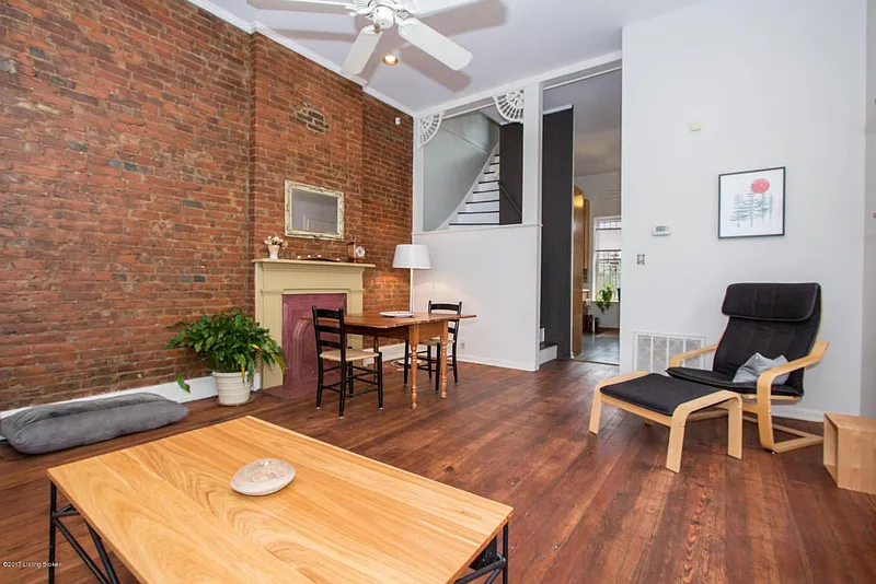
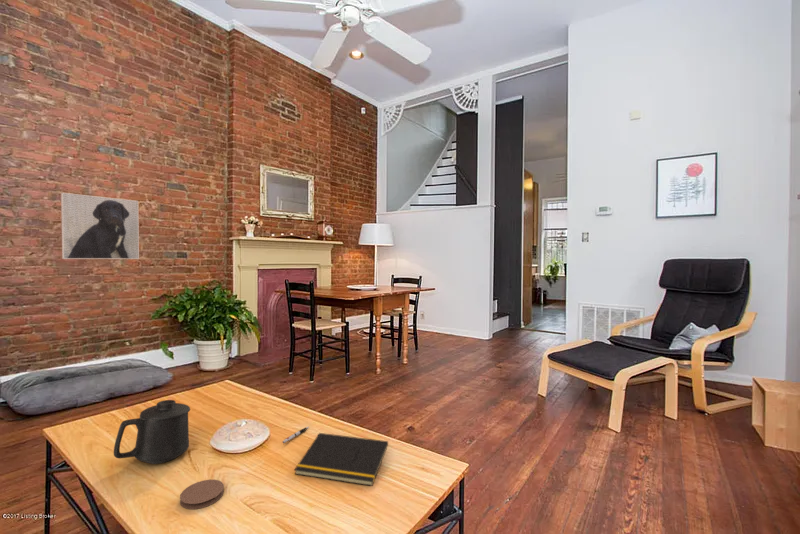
+ pen (296, 433)
+ notepad (343, 456)
+ mug (157, 431)
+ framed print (102, 228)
+ coaster (202, 493)
